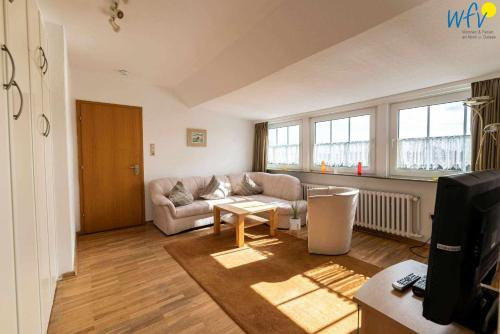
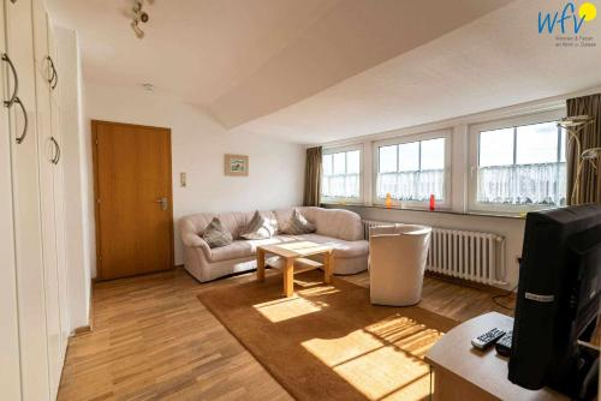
- house plant (295, 213)
